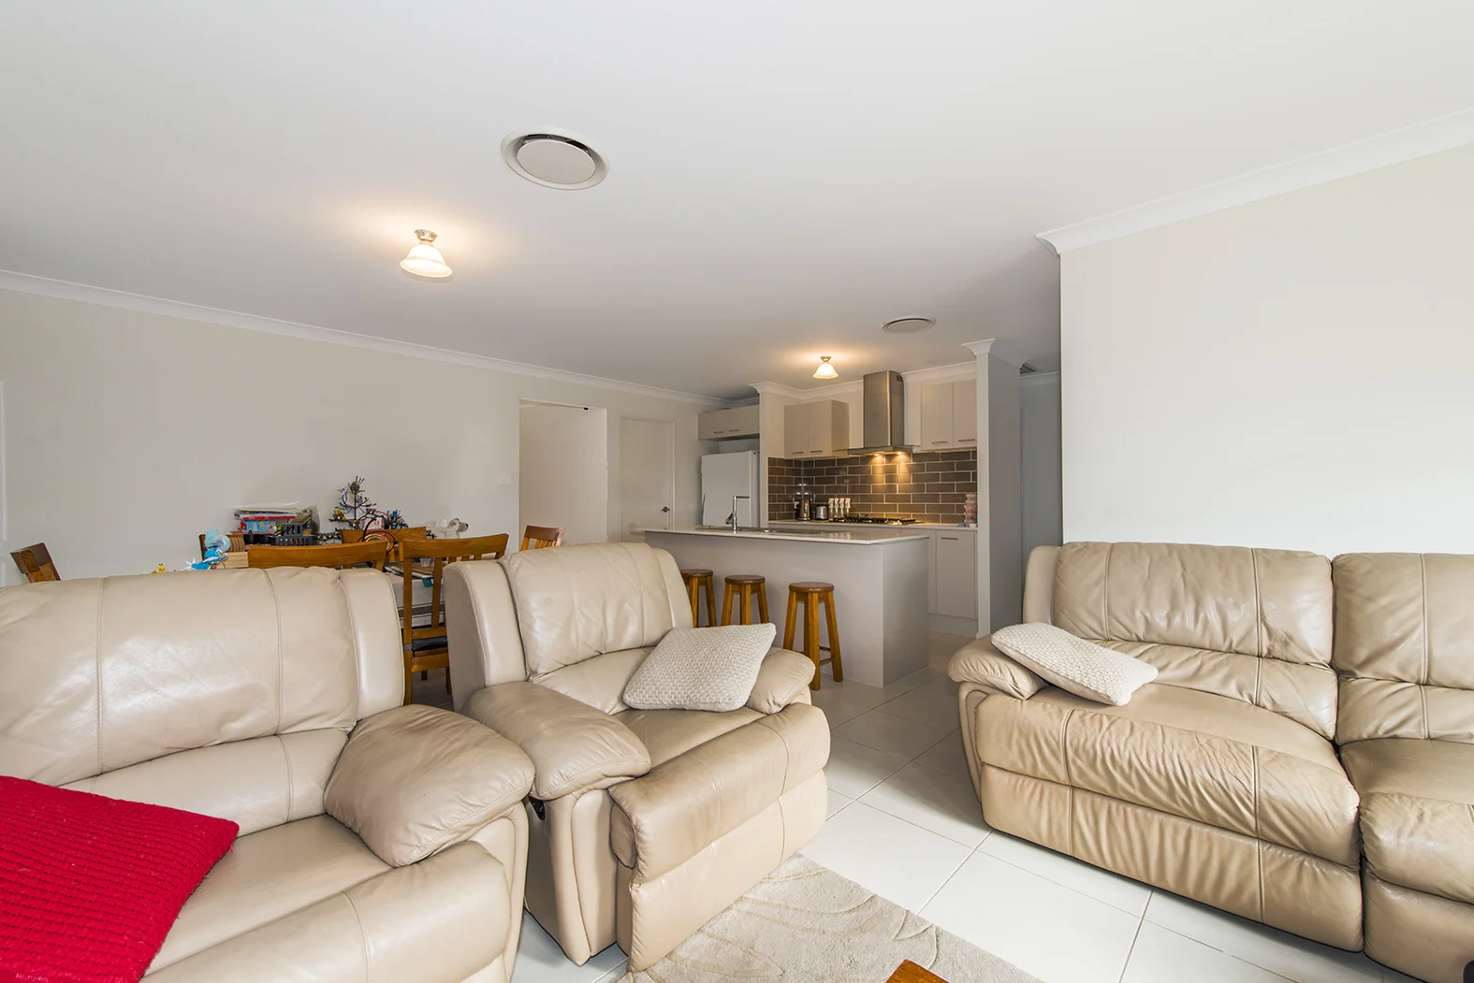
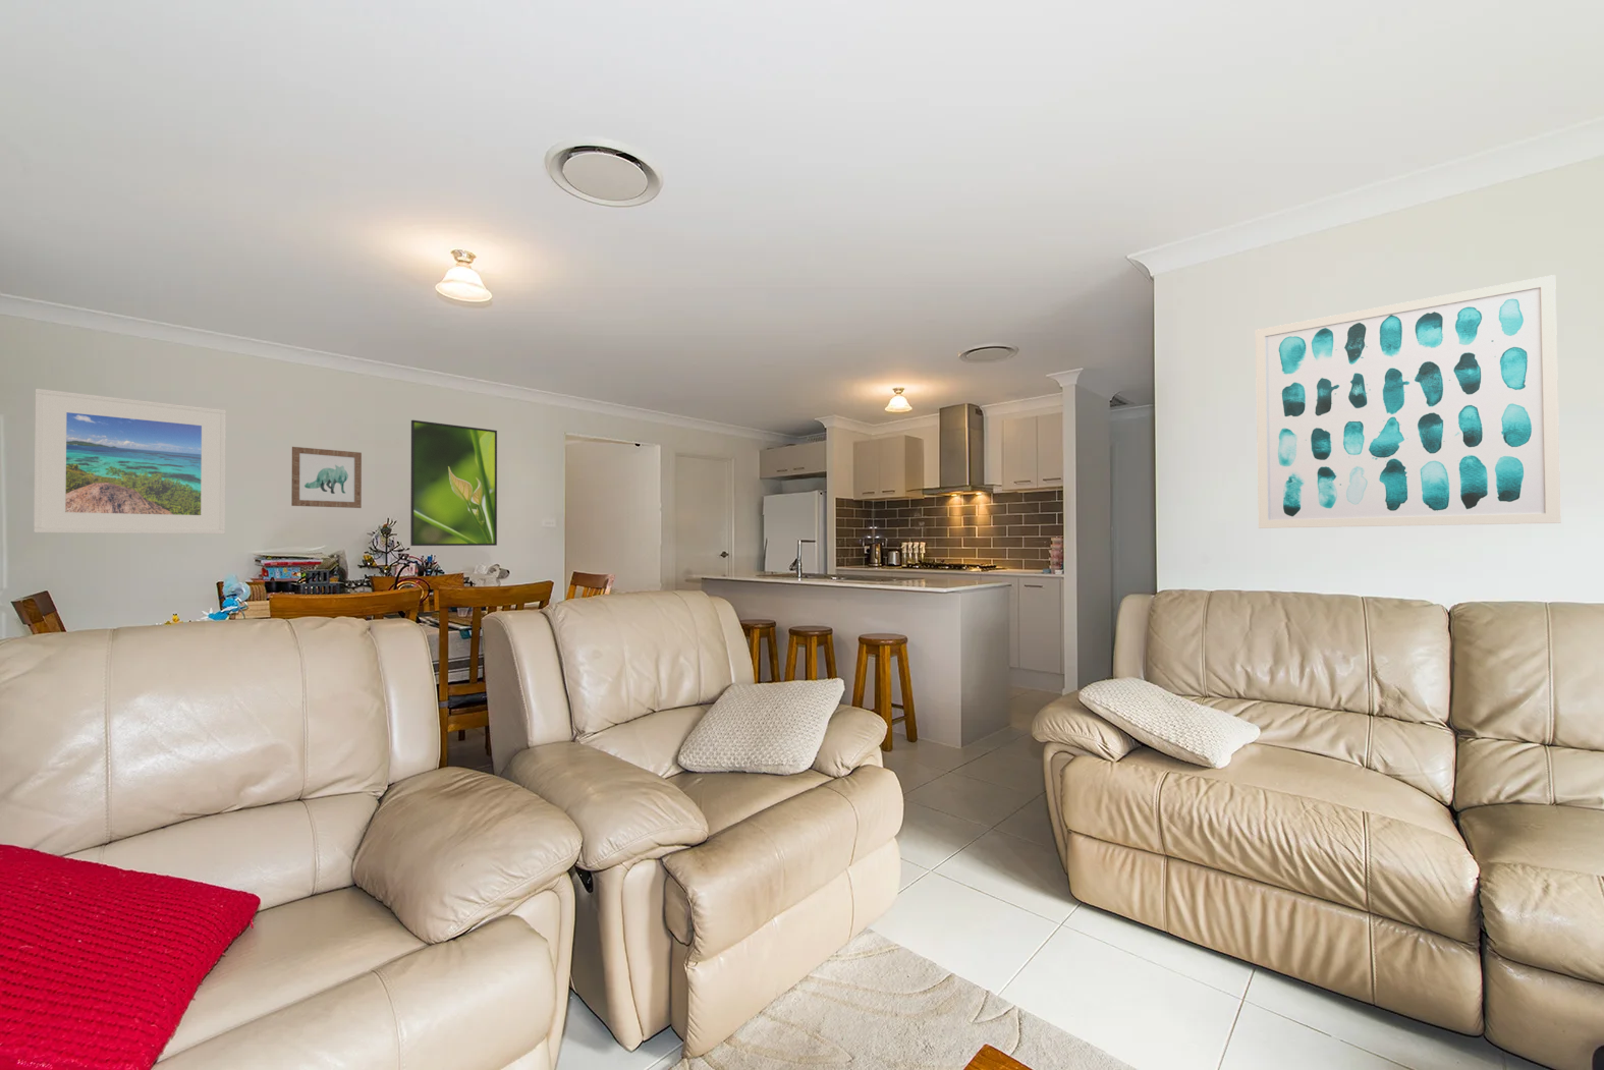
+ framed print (455, 485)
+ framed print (136, 466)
+ wall art (327, 478)
+ wall art (1390, 416)
